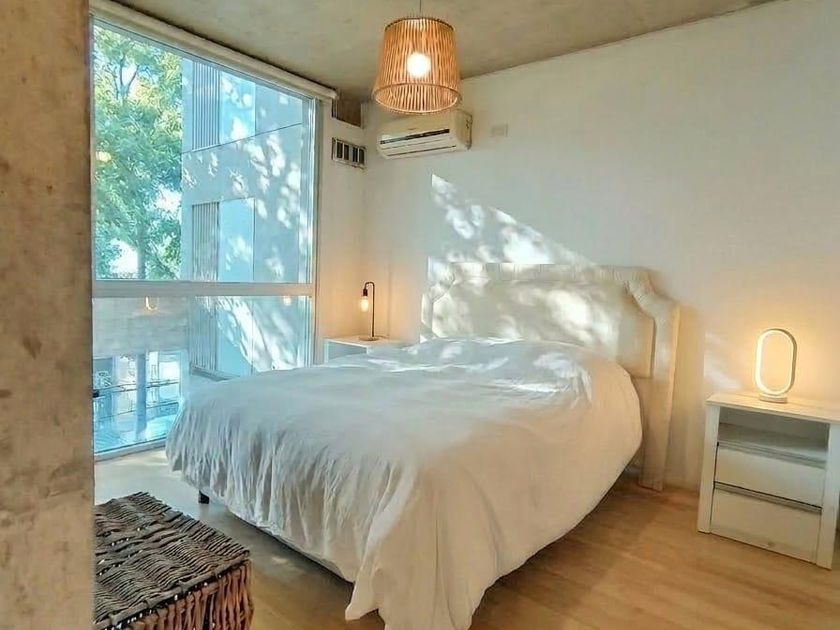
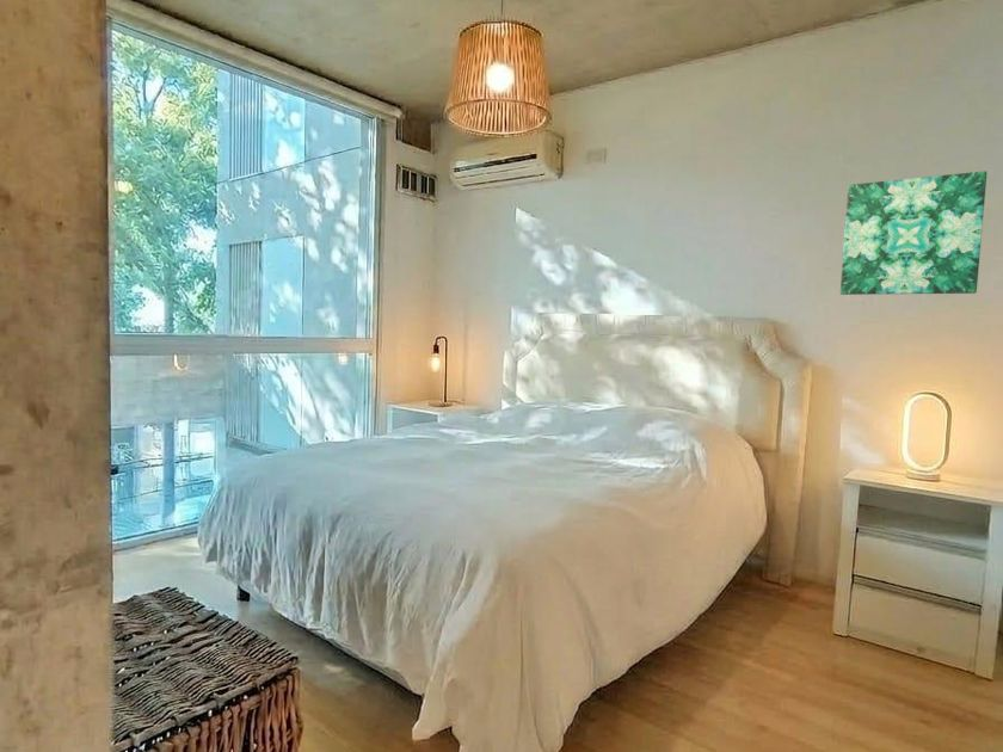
+ wall art (909, 236)
